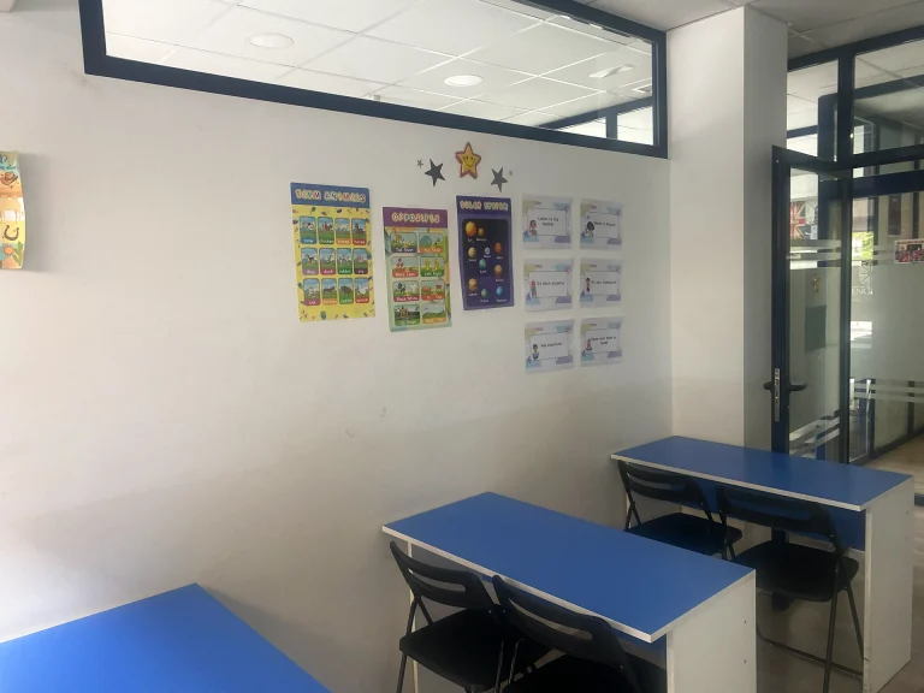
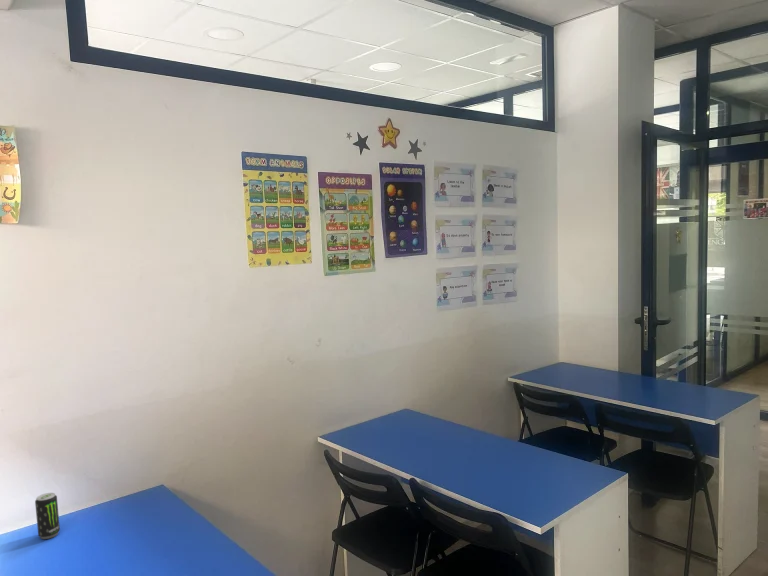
+ beverage can (47, 515)
